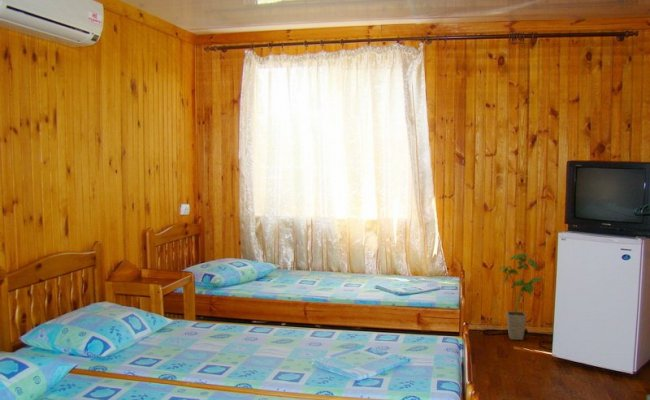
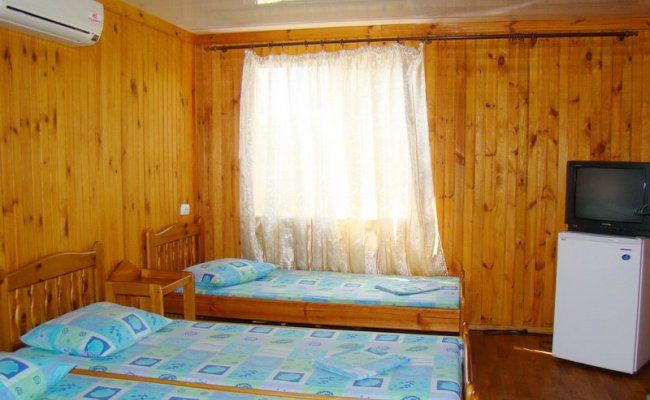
- house plant (522, 296)
